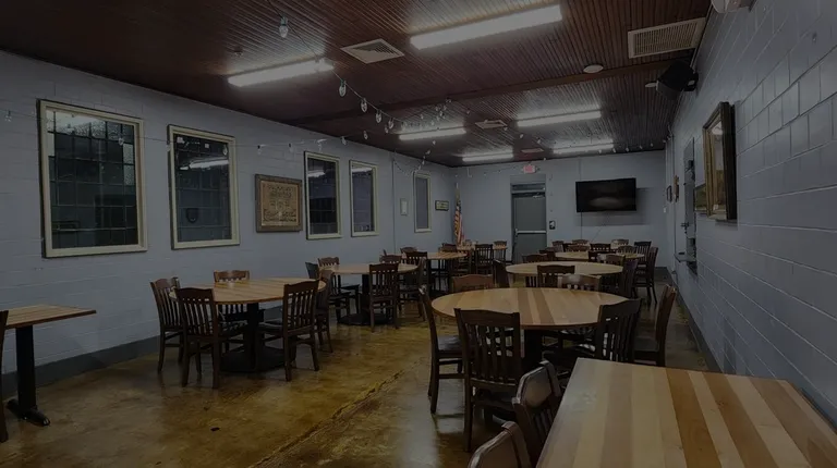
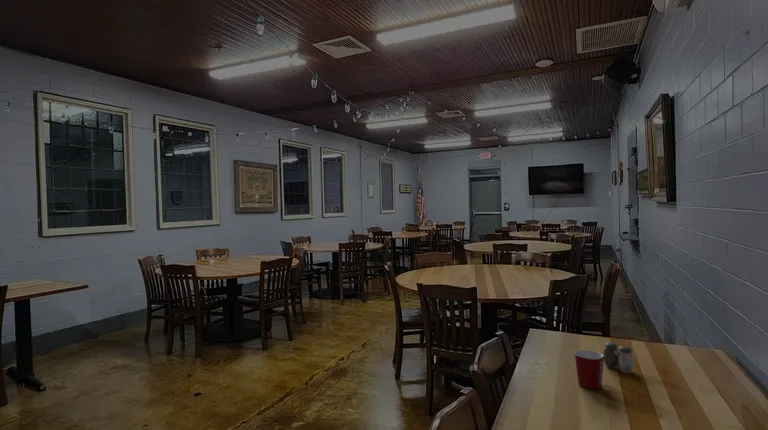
+ mug (592, 368)
+ salt and pepper shaker (618, 356)
